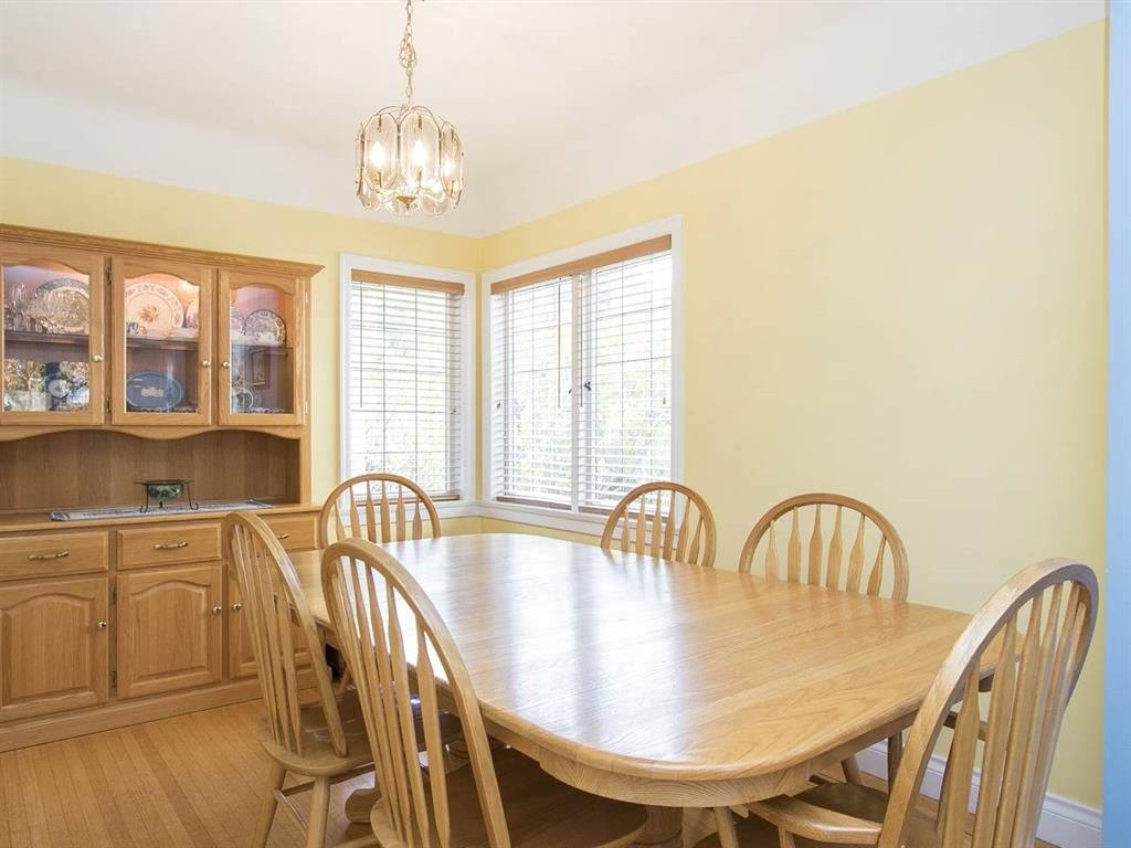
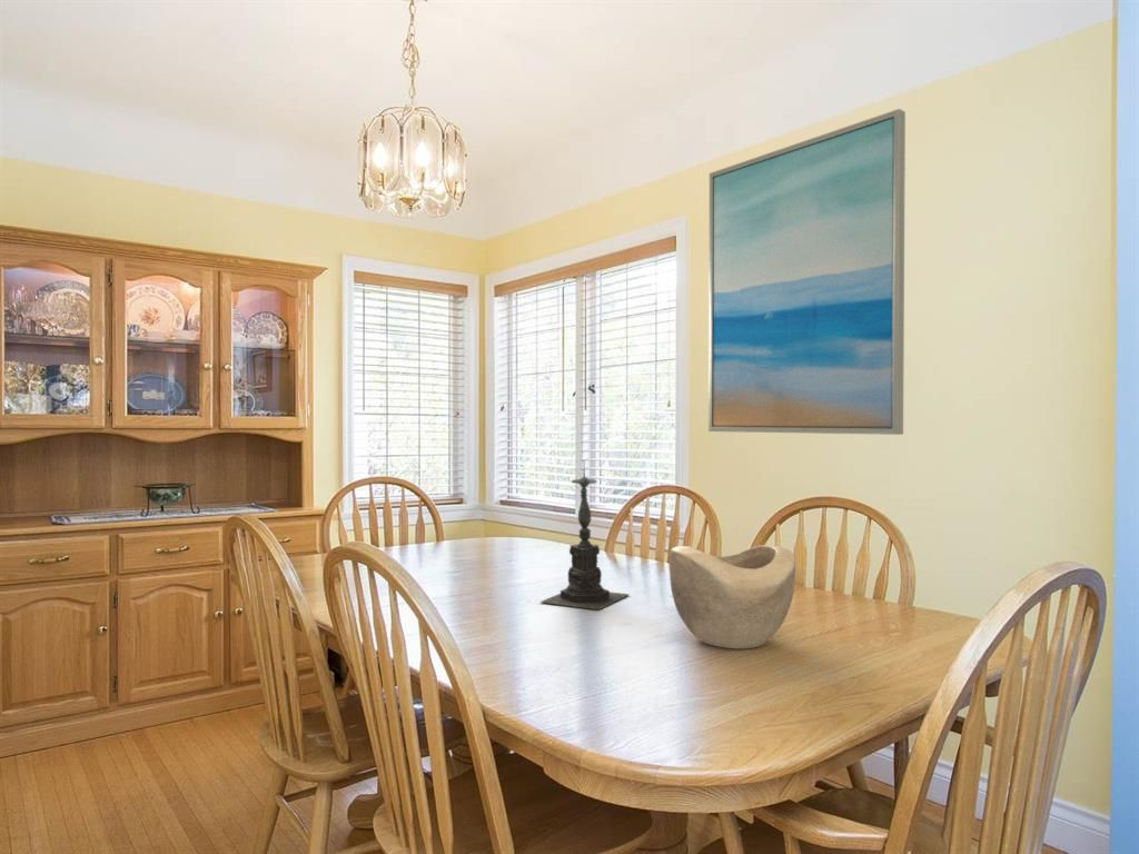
+ wall art (795, 289)
+ decorative bowl (731, 593)
+ candle holder (585, 529)
